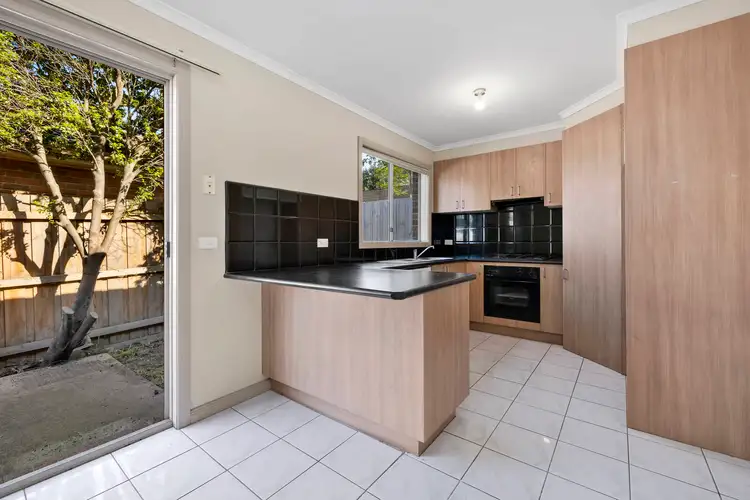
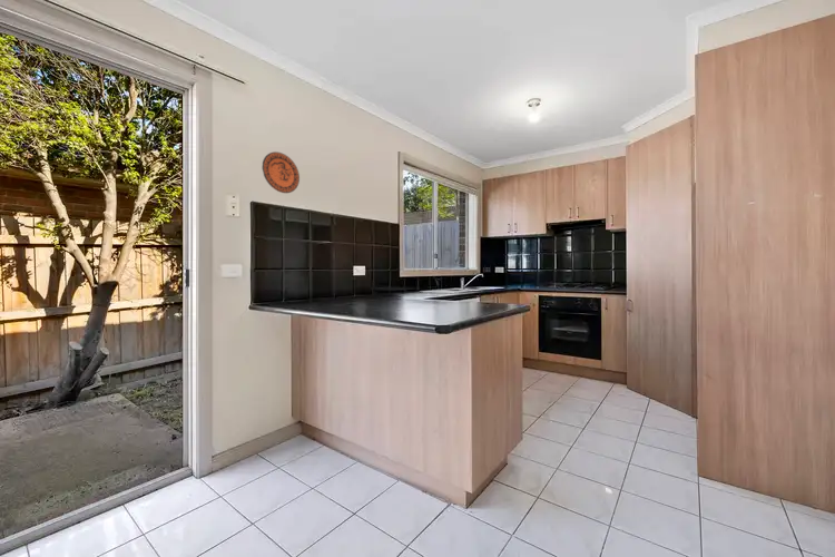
+ decorative plate (281, 173)
